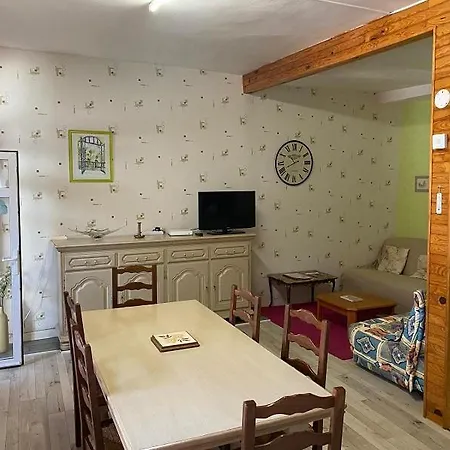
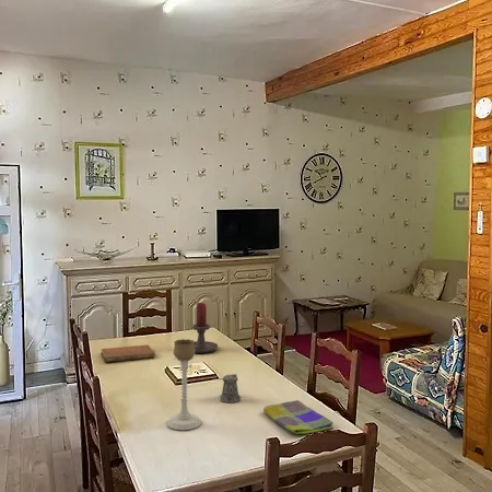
+ candle holder (196, 326)
+ pepper shaker (227, 386)
+ candle holder (184, 382)
+ dish towel (296, 415)
+ notebook (127, 353)
